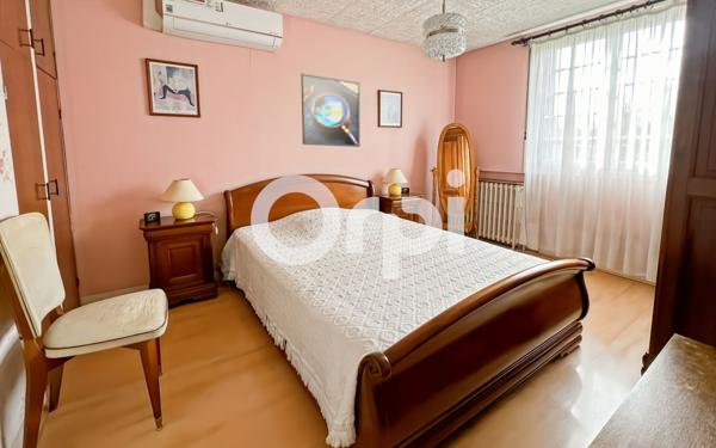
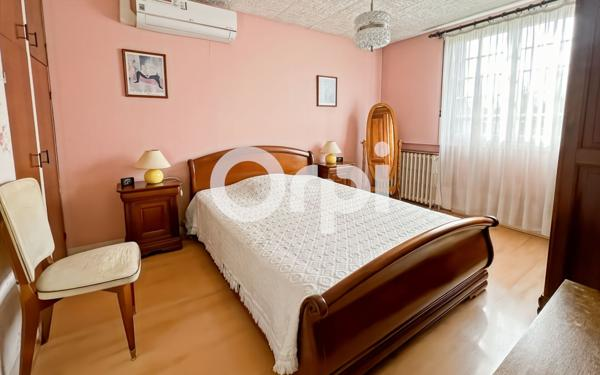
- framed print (332, 112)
